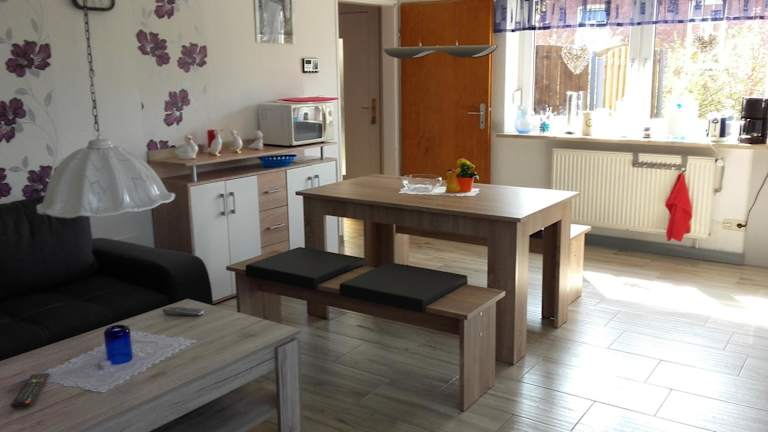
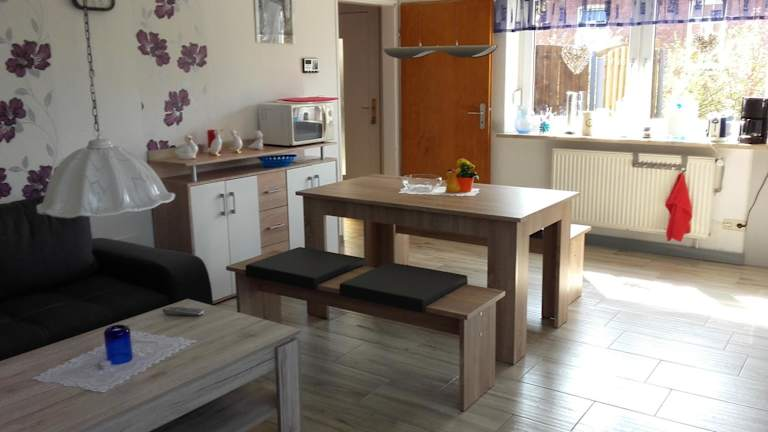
- remote control (31, 390)
